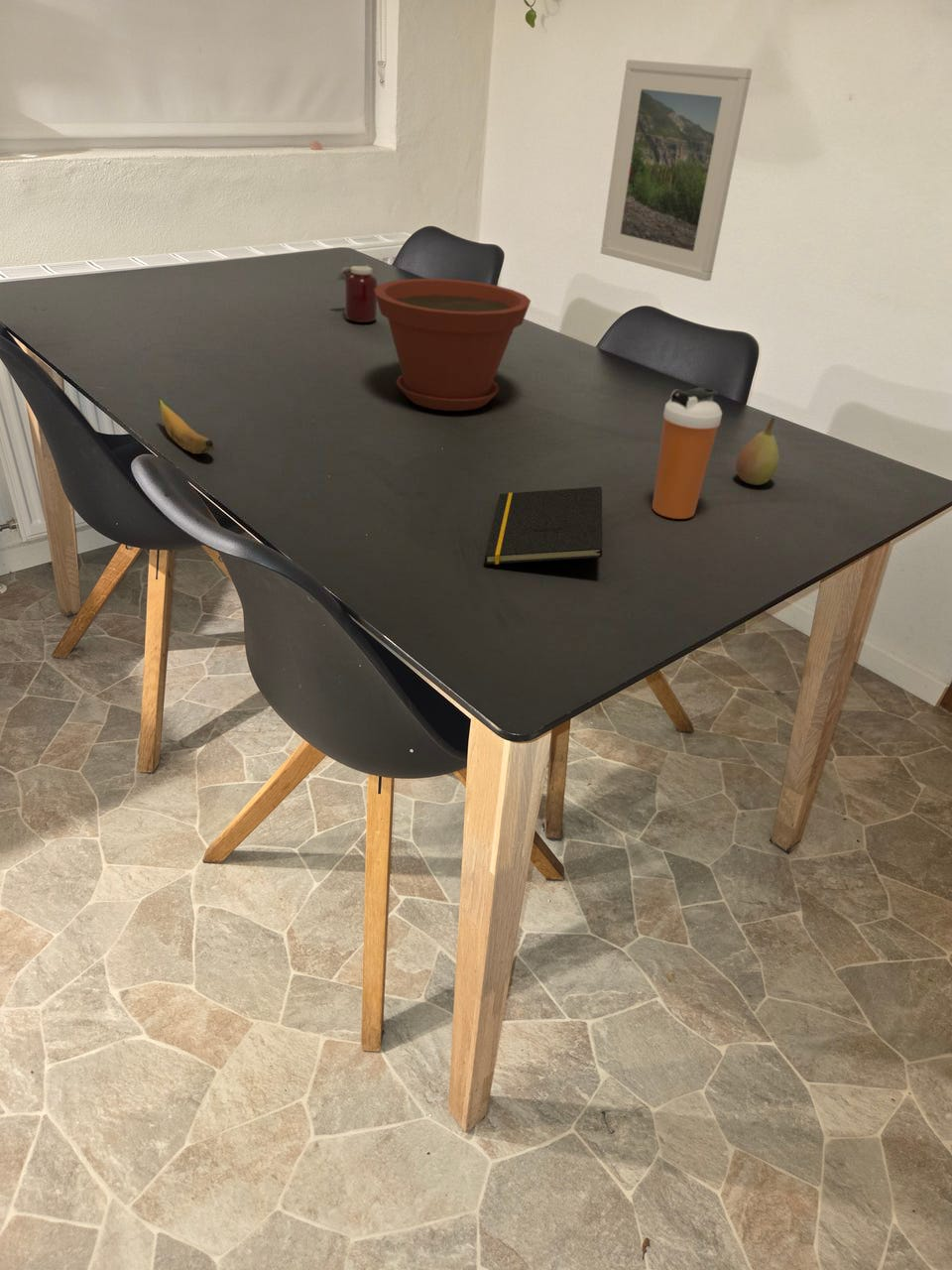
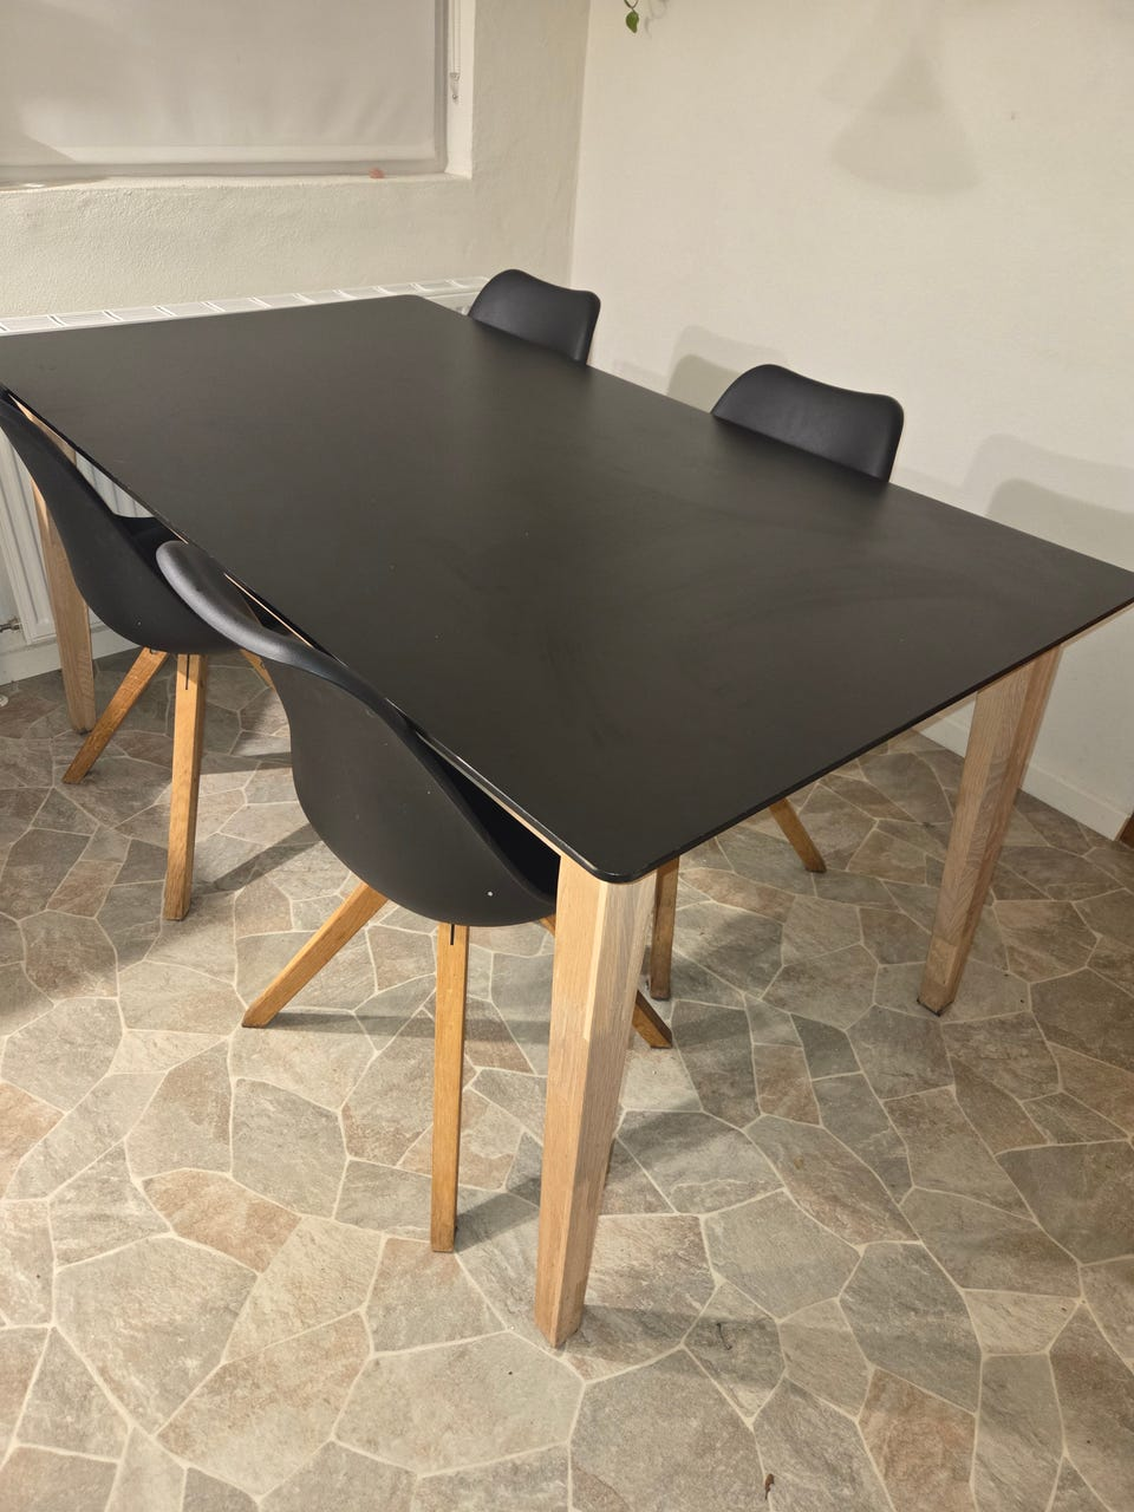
- banana (184, 428)
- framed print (668, 170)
- shaker bottle (684, 452)
- plant pot (449, 347)
- fruit (760, 449)
- notepad (546, 523)
- jar (357, 292)
